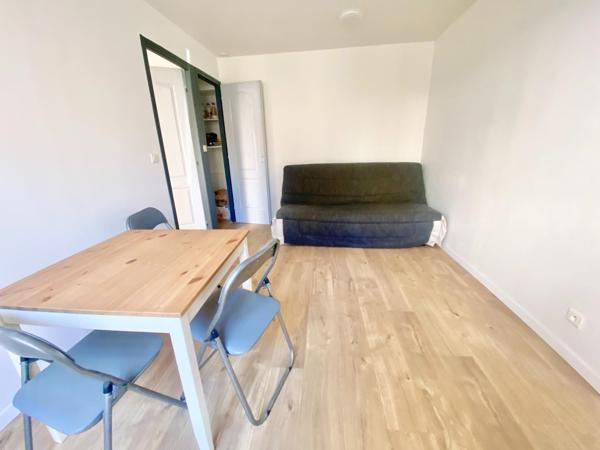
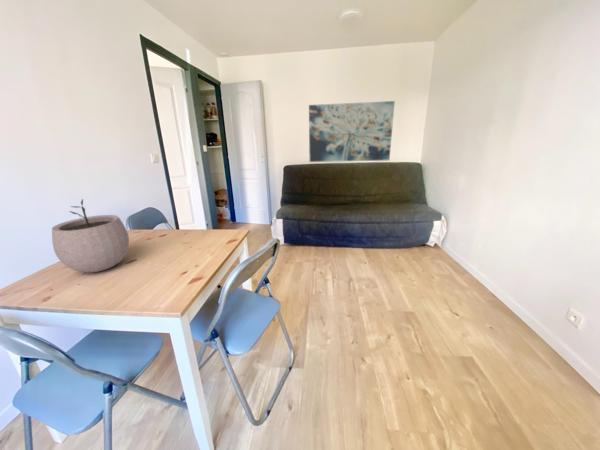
+ wall art (349, 133)
+ plant pot (91, 235)
